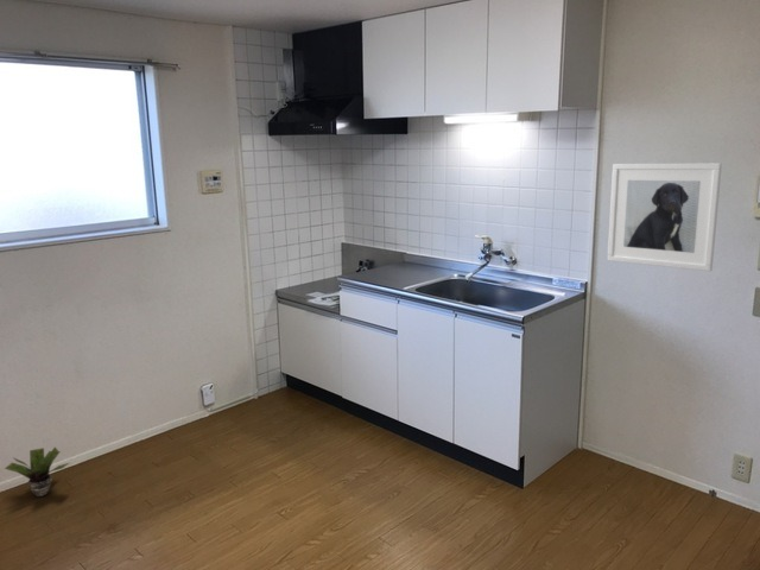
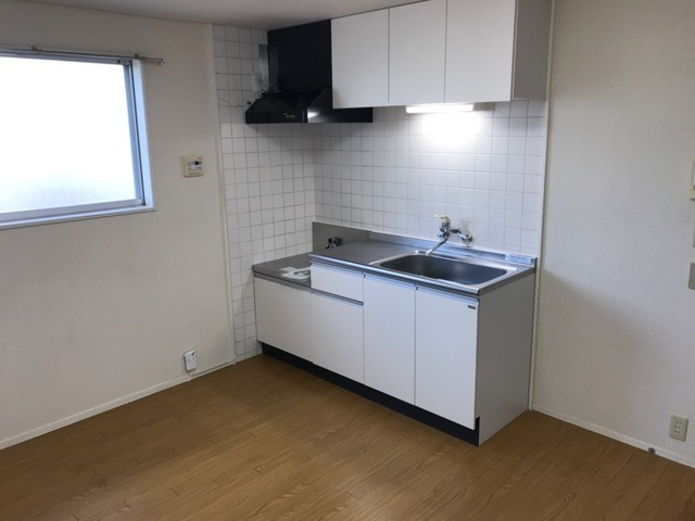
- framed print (660, 215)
- potted plant (39, 473)
